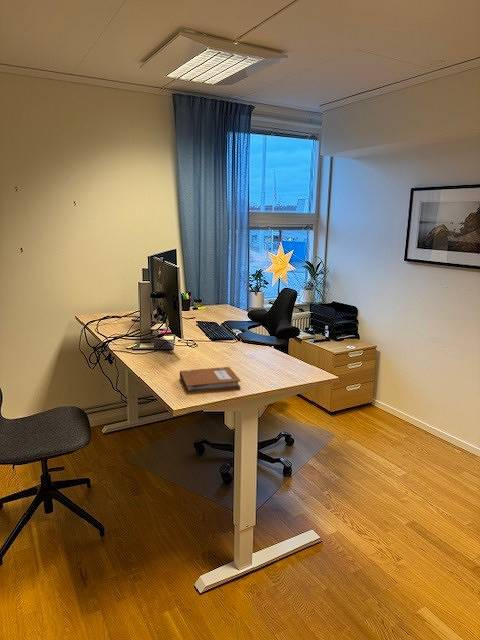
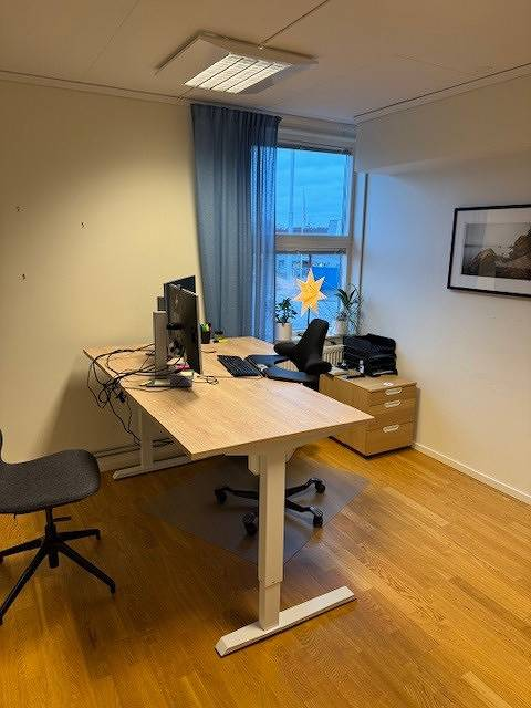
- notebook (210, 378)
